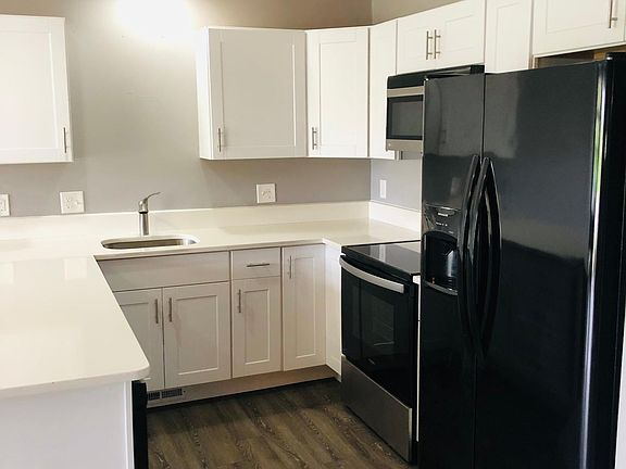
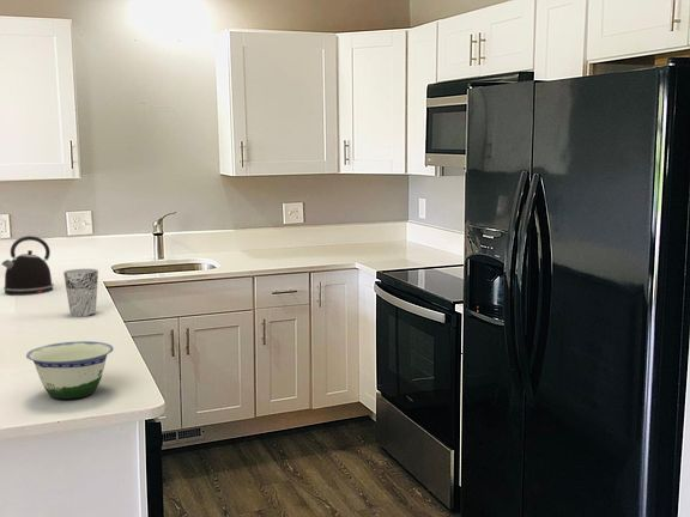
+ cup (81, 292)
+ bowl (72, 371)
+ kettle (28, 263)
